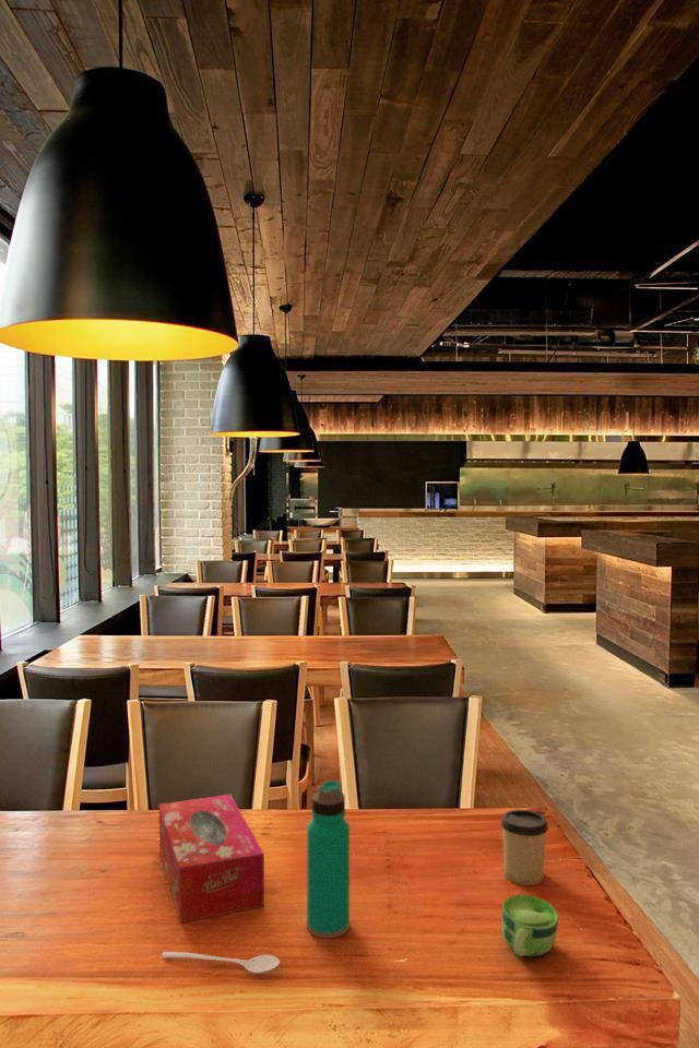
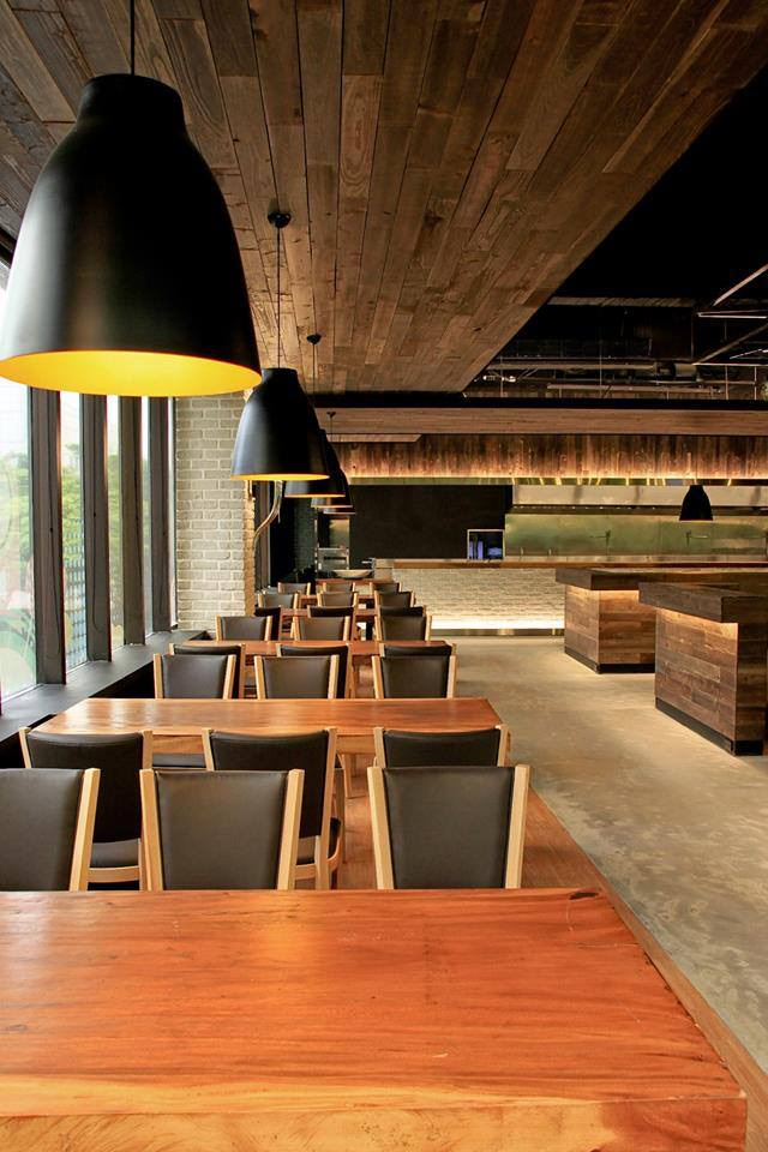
- cup (529, 932)
- stirrer (220, 958)
- water bottle (328, 856)
- cup (523, 847)
- tissue box (208, 851)
